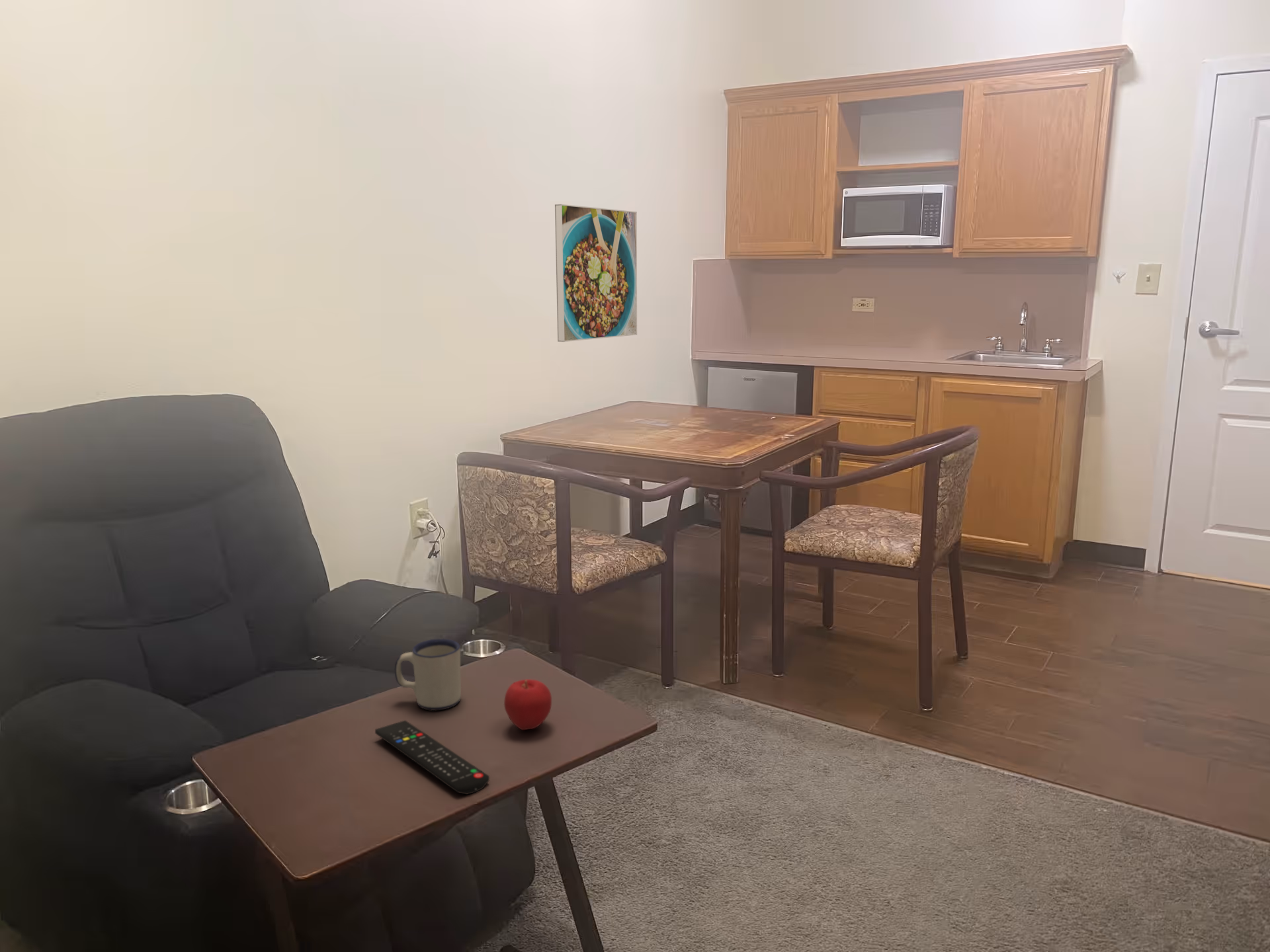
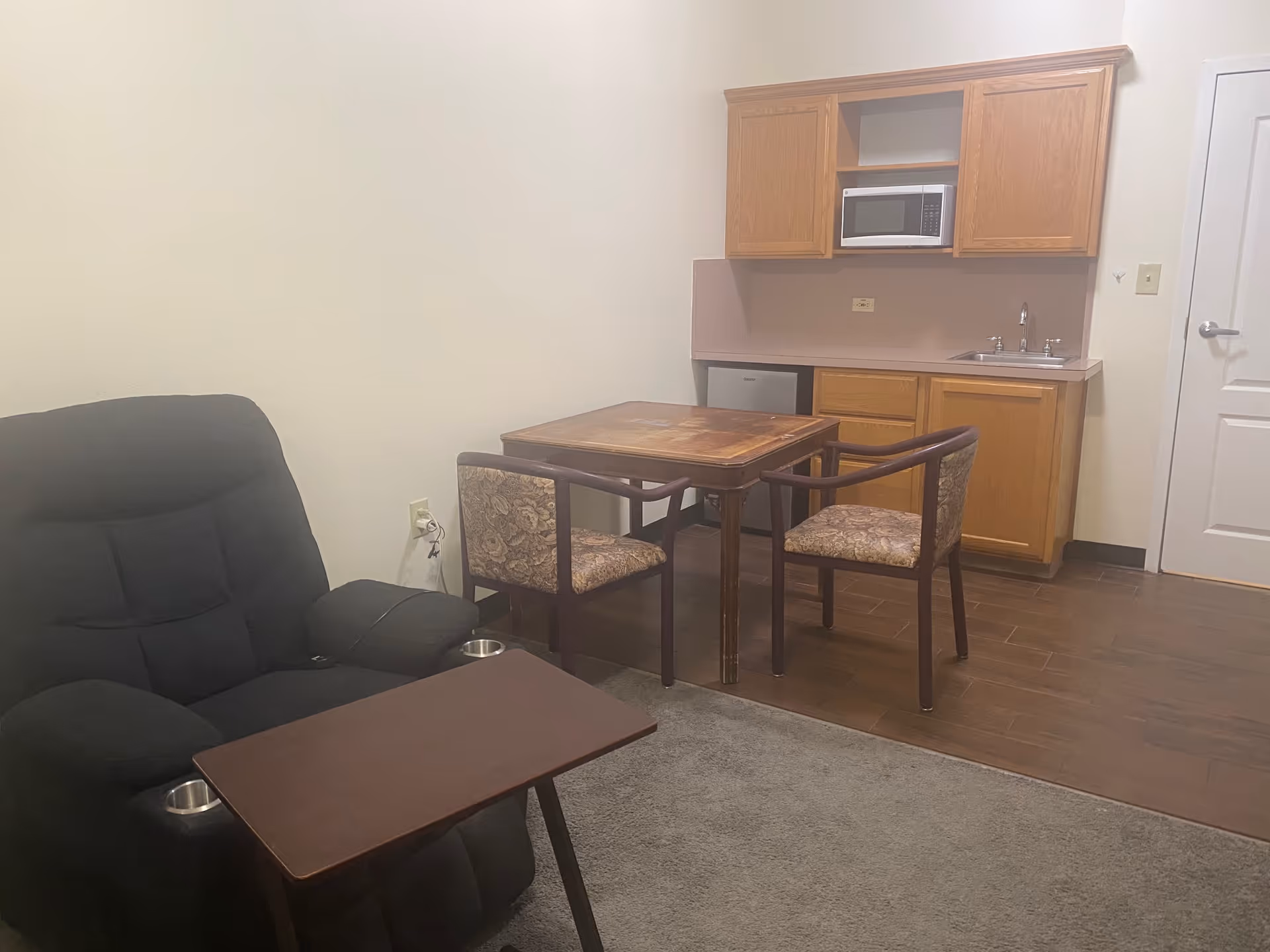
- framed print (599, 274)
- mug (429, 674)
- apple (527, 703)
- remote control (430, 756)
